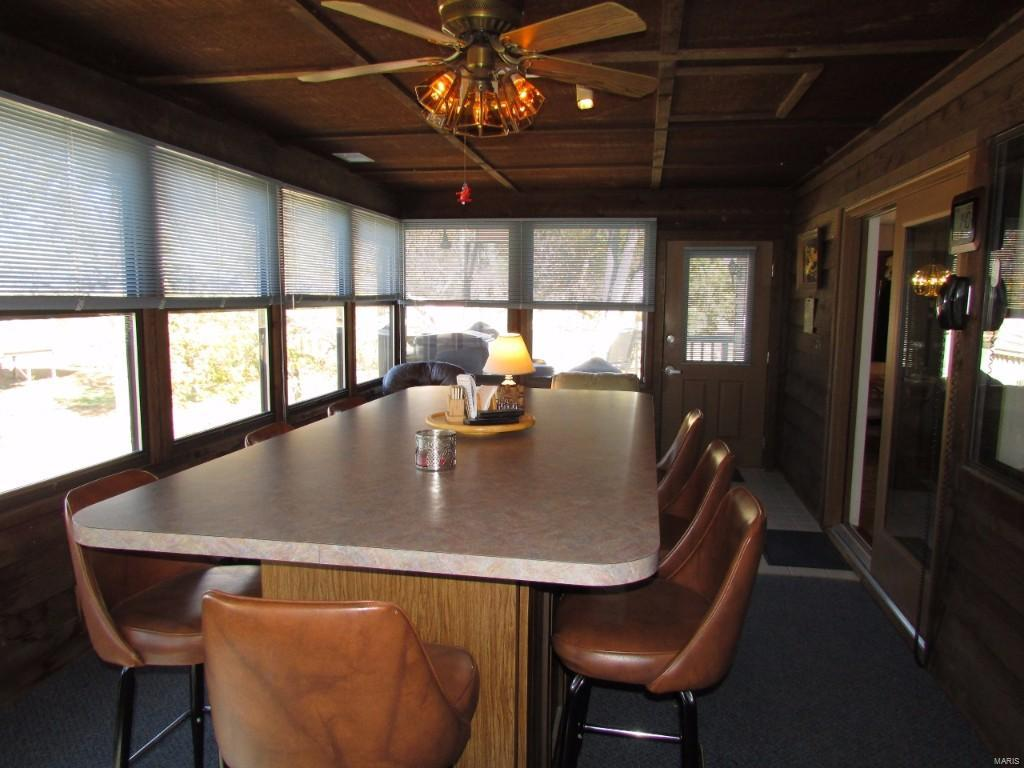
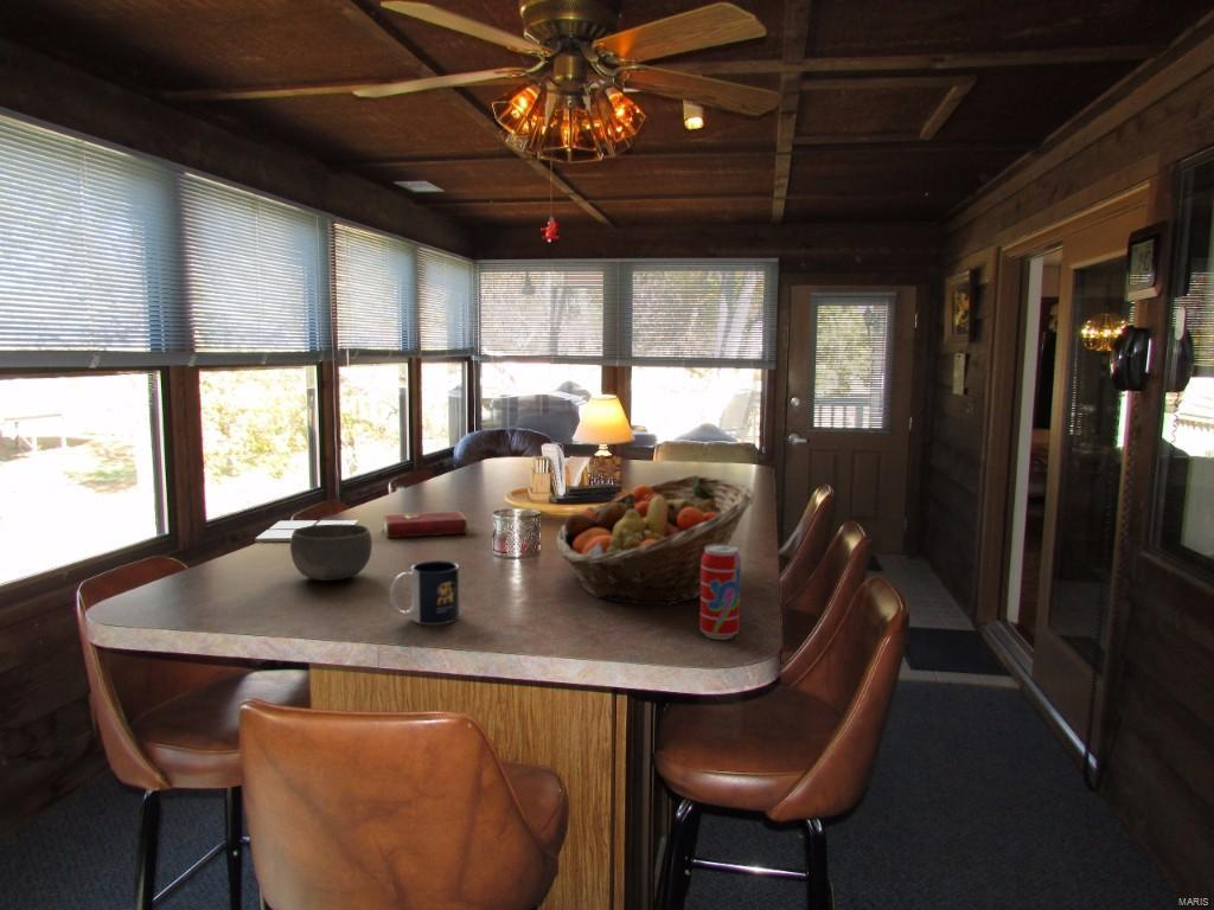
+ hardcover book (424, 524)
+ bowl (331, 552)
+ beverage can (720, 591)
+ mug (424, 592)
+ fruit basket (652, 532)
+ drink coaster (309, 525)
